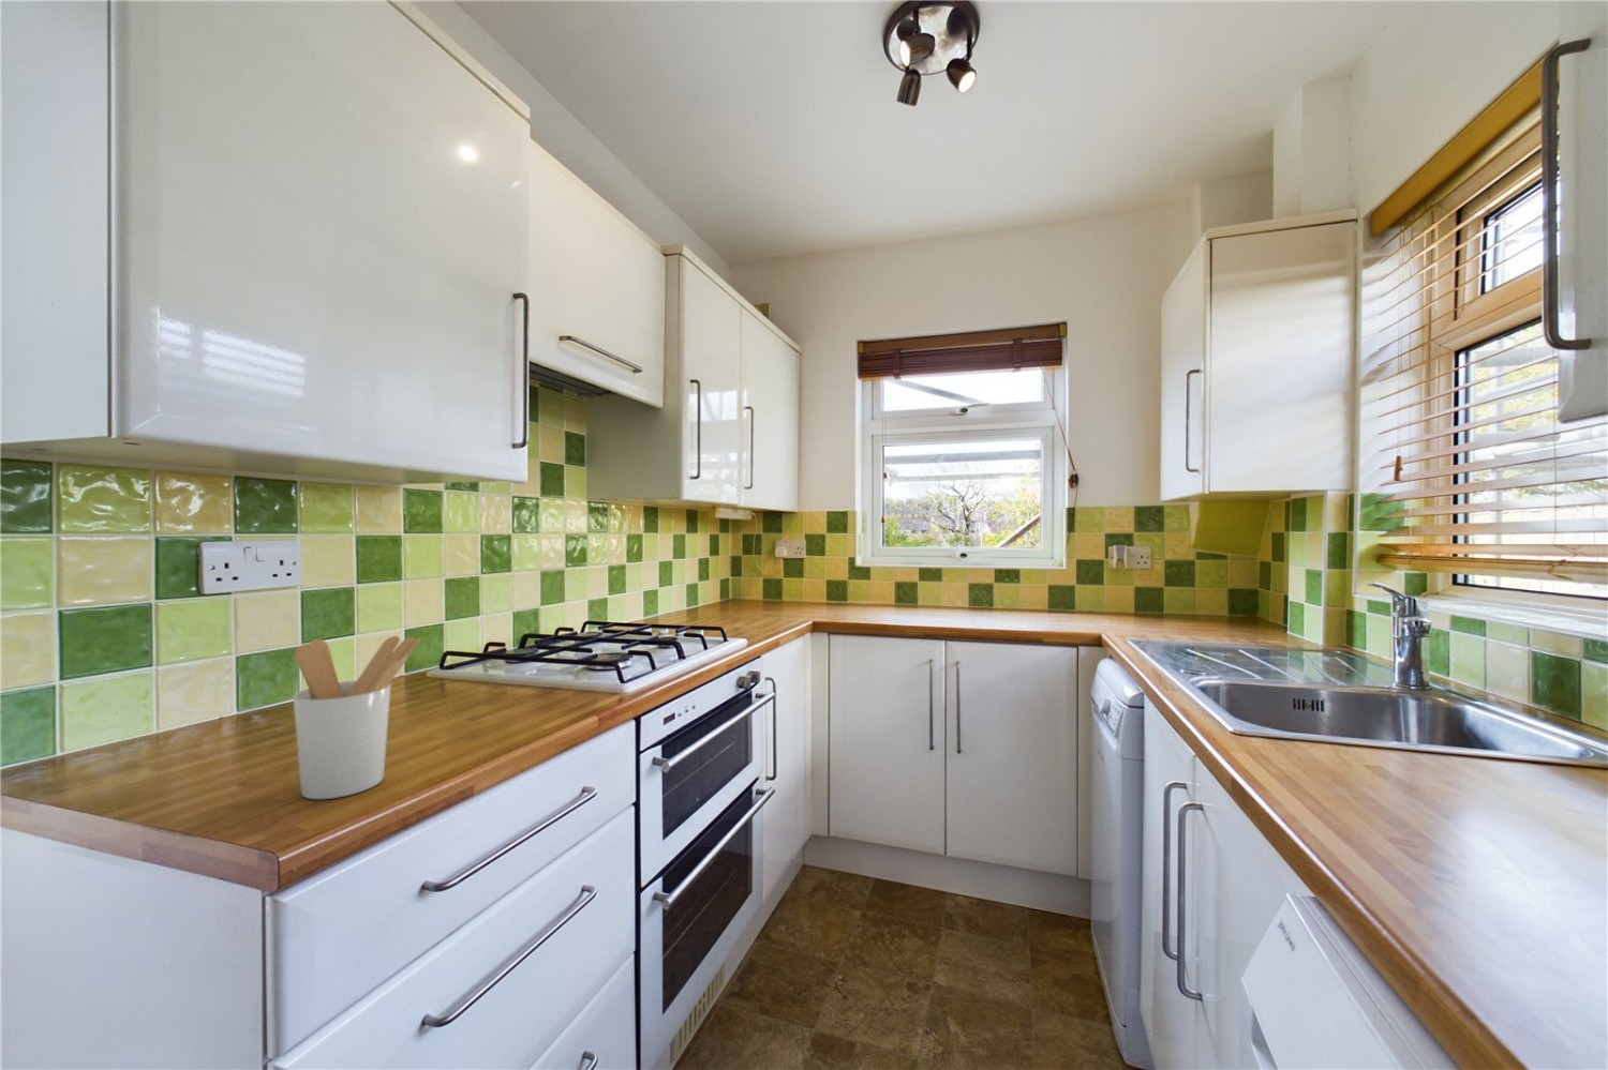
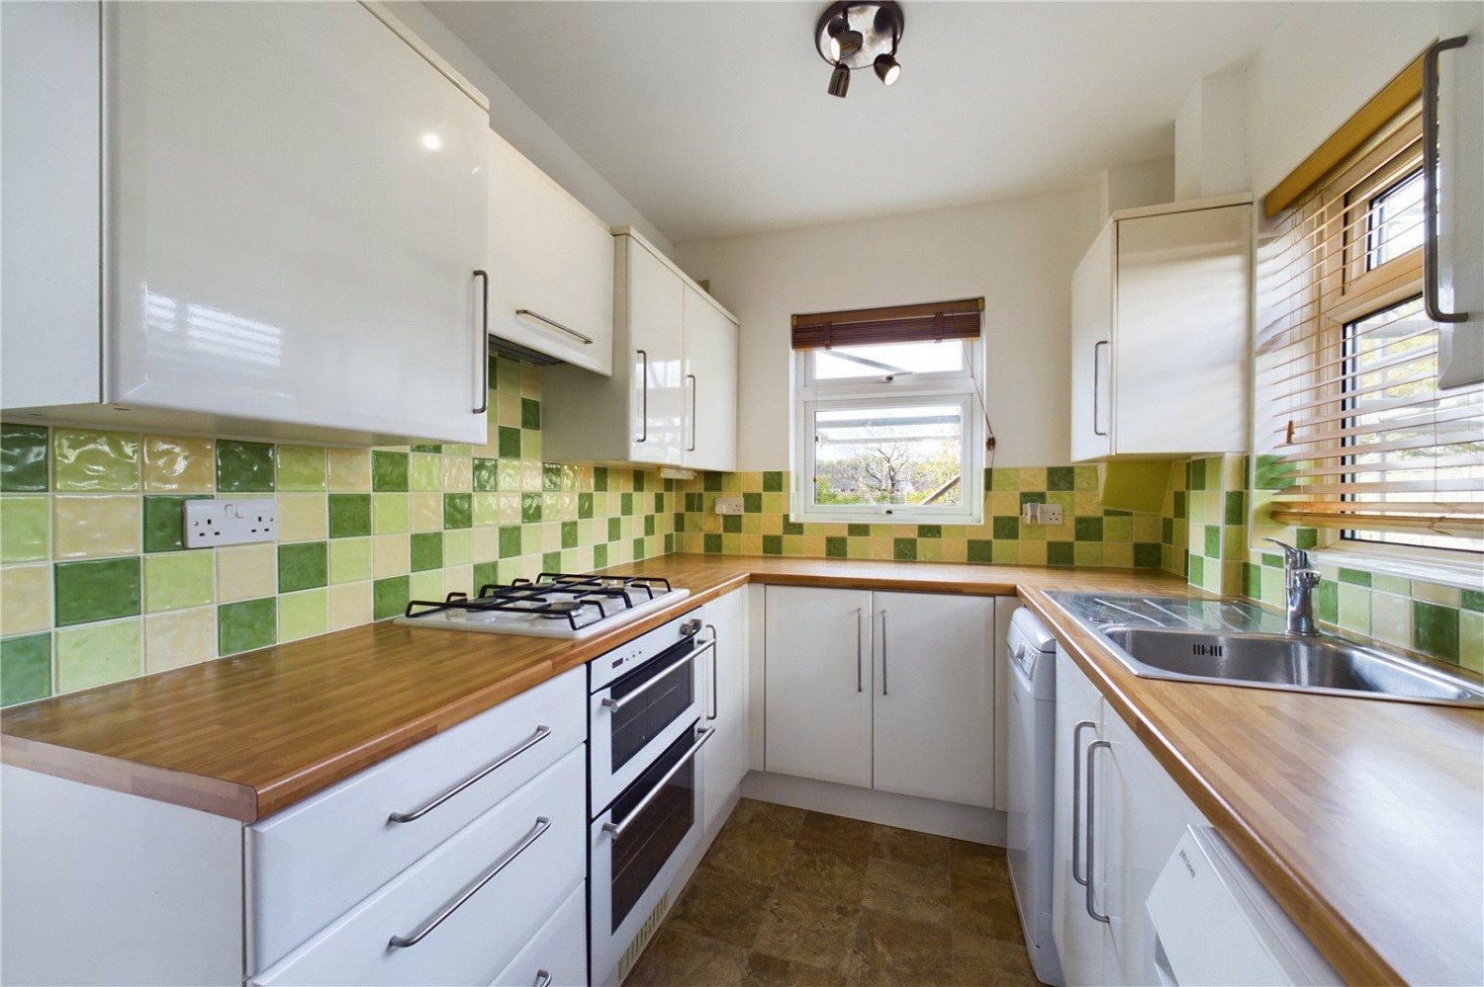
- utensil holder (362, 707)
